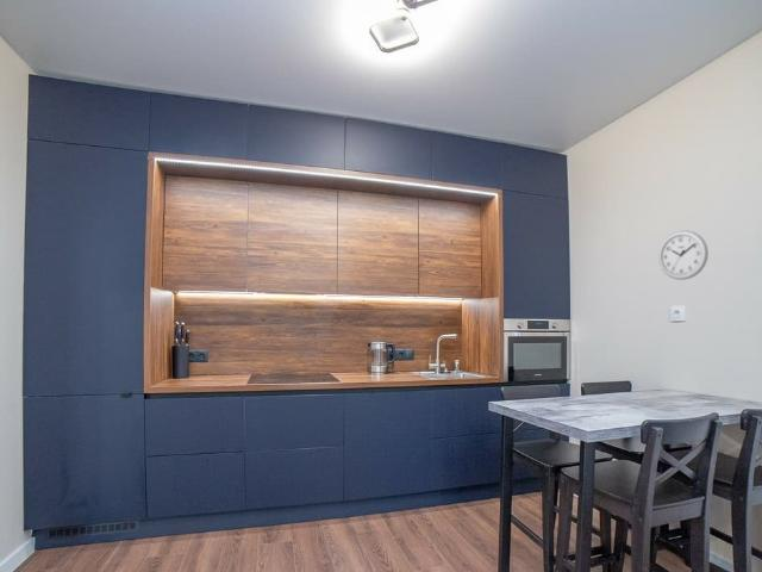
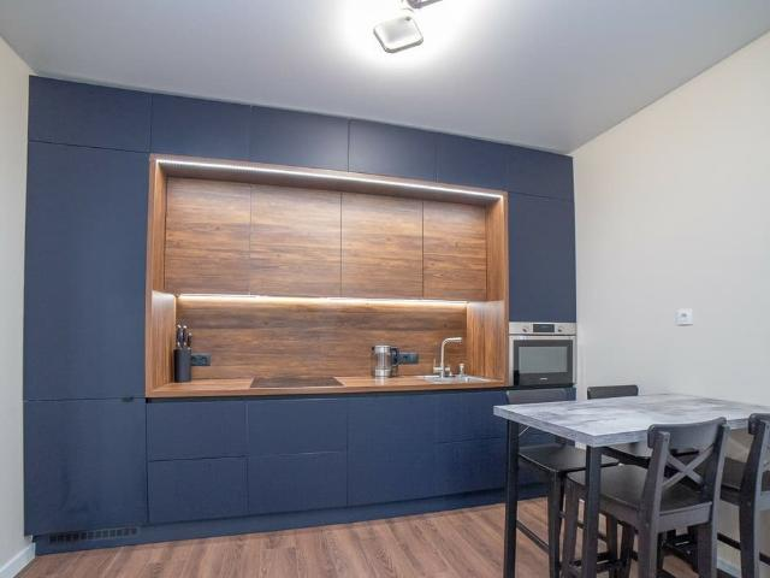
- wall clock (681, 255)
